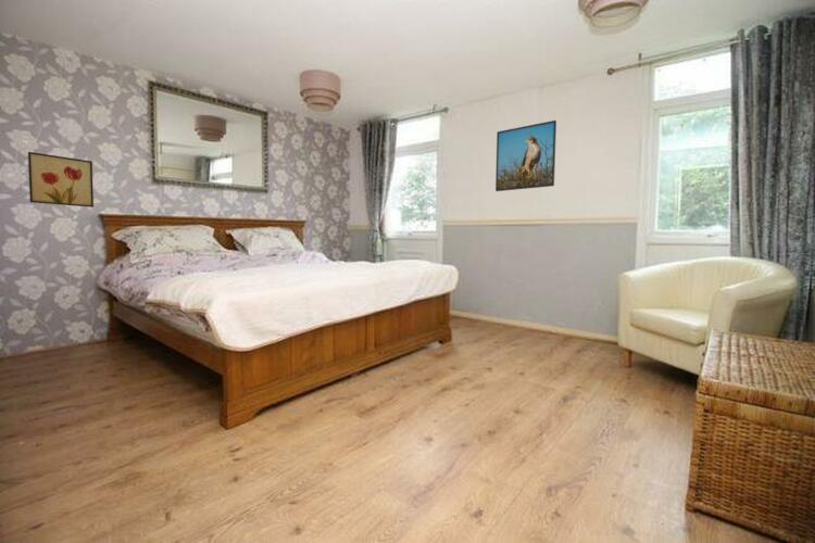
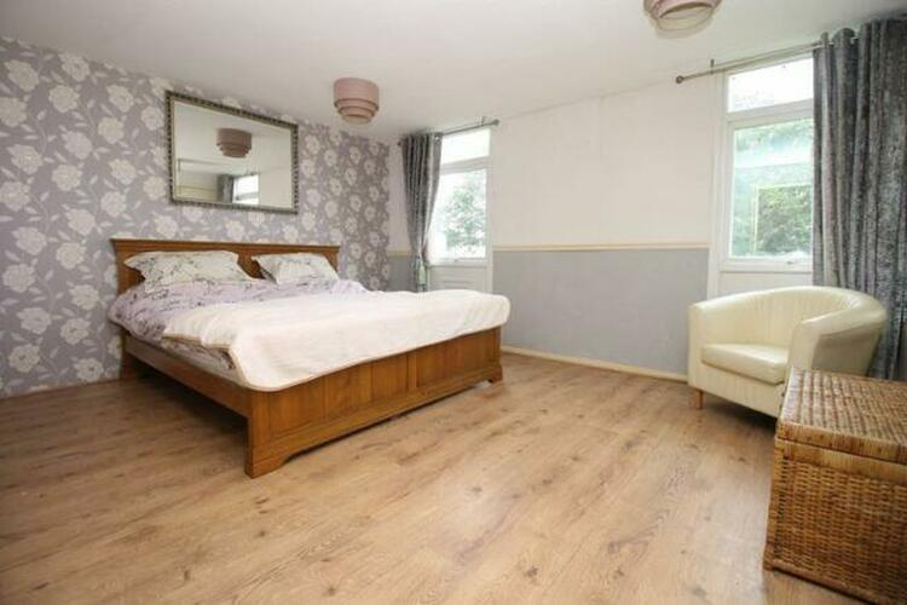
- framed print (524, 157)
- wall art (62, 180)
